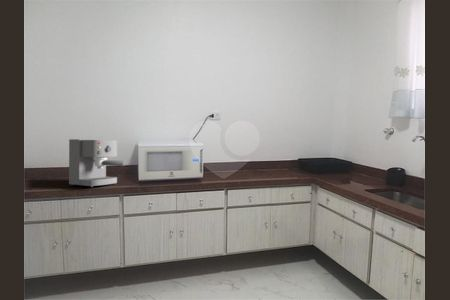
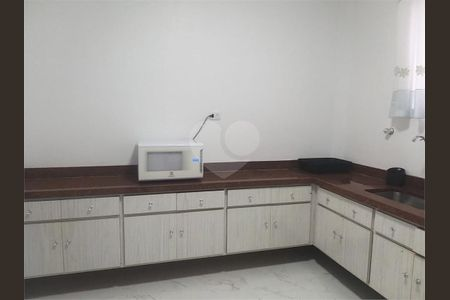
- coffee maker (97, 162)
